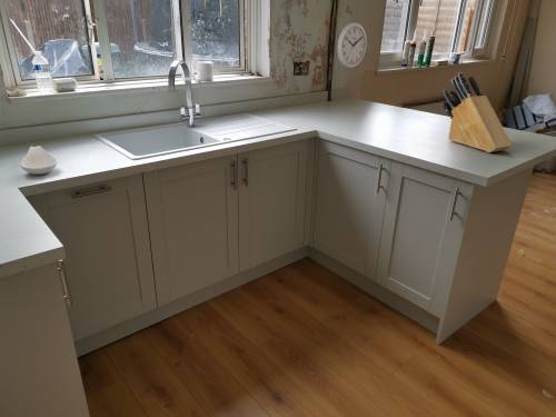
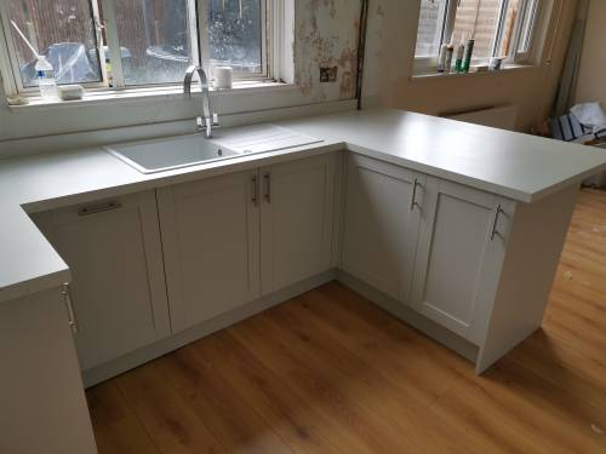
- knife block (476, 110)
- spoon rest (37, 159)
- wall clock (353, 46)
